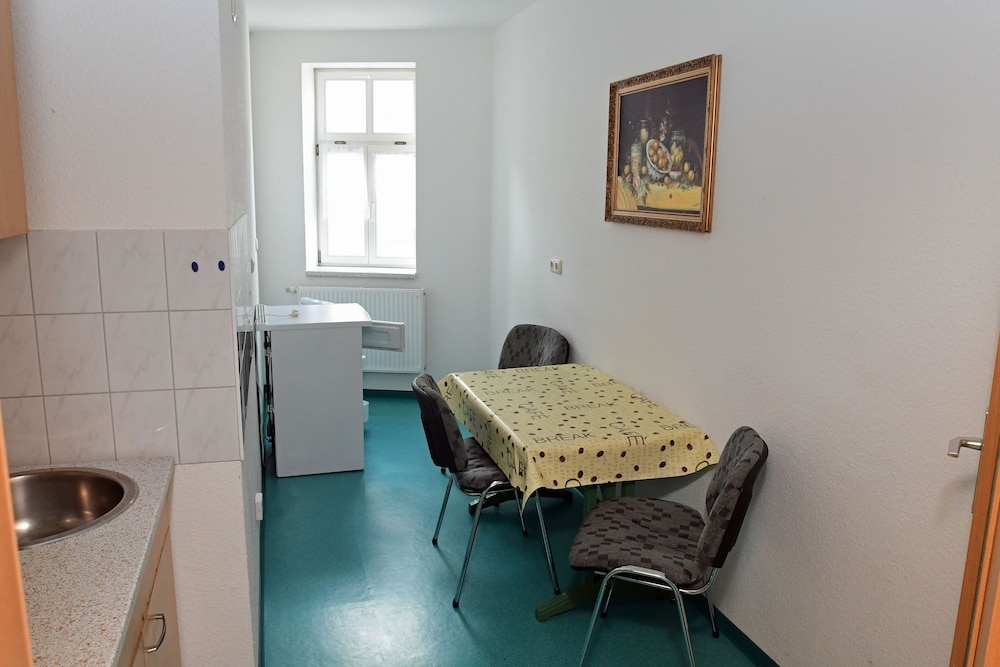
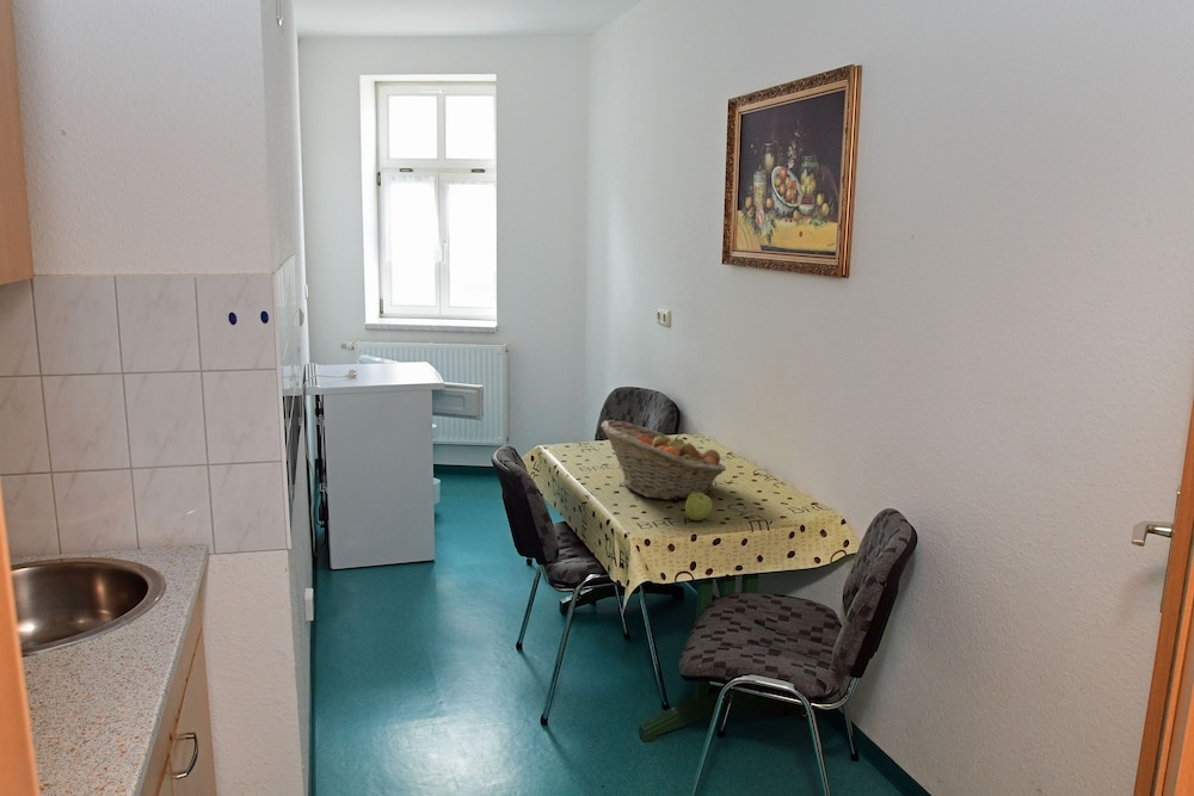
+ fruit basket (661, 456)
+ apple (697, 506)
